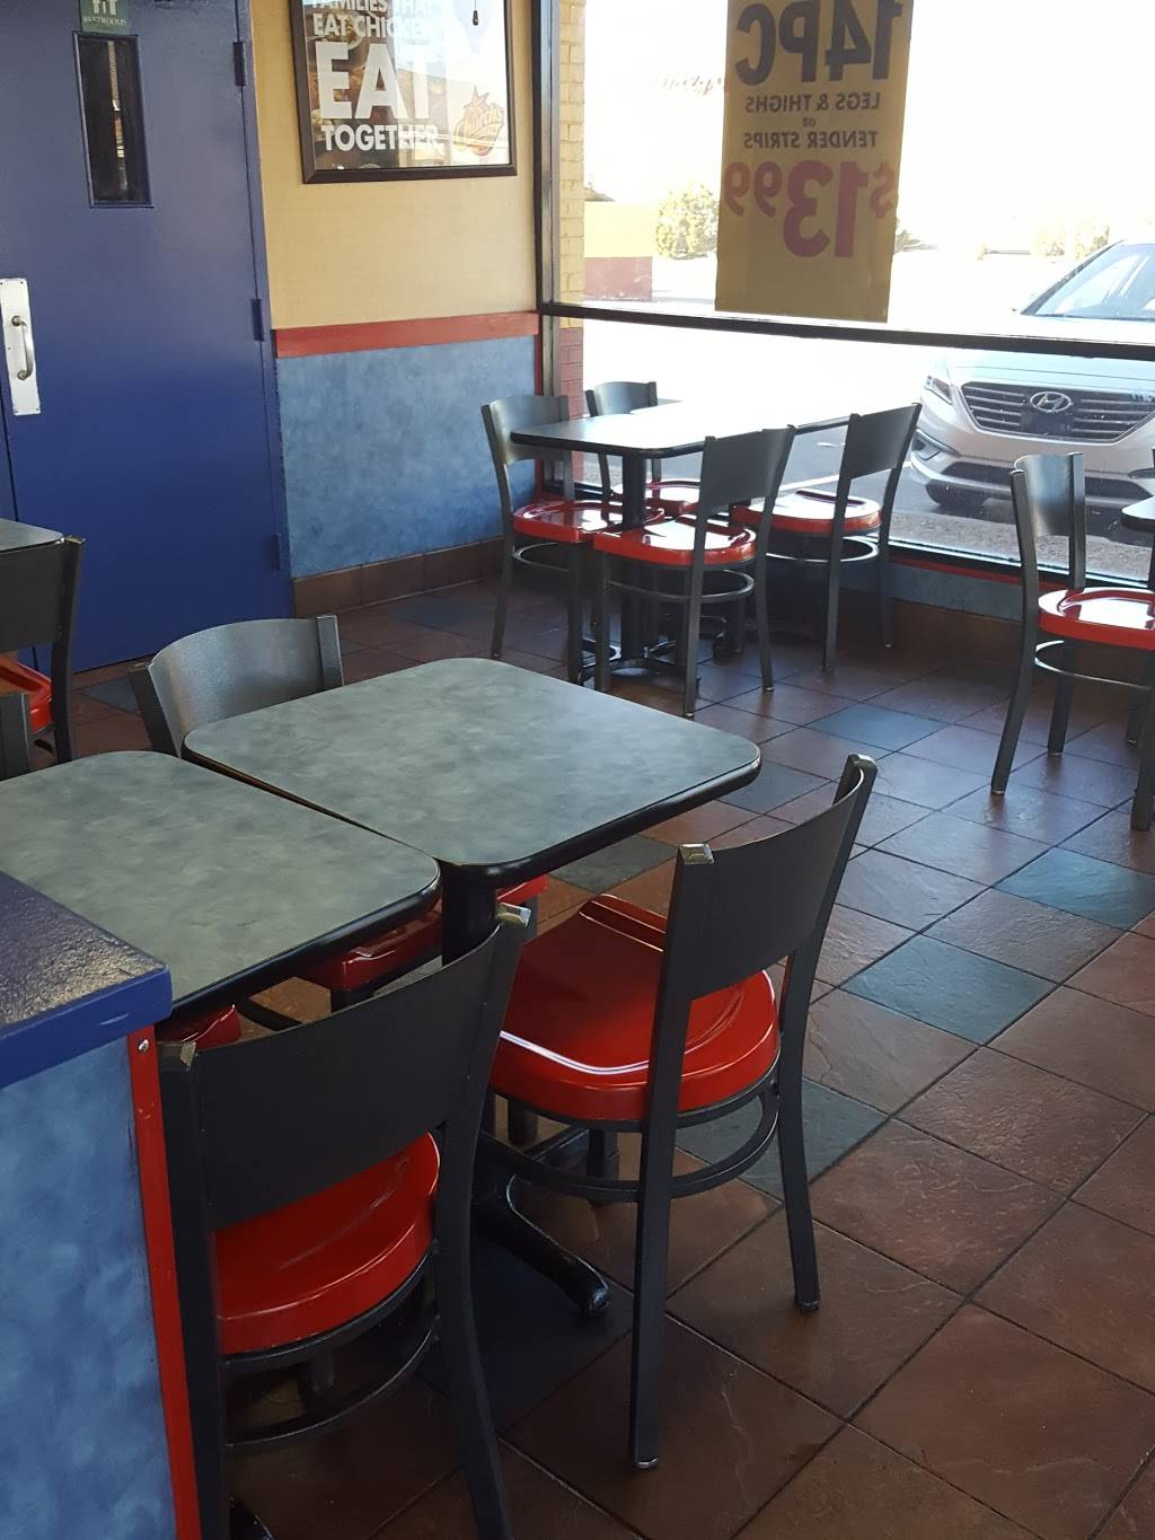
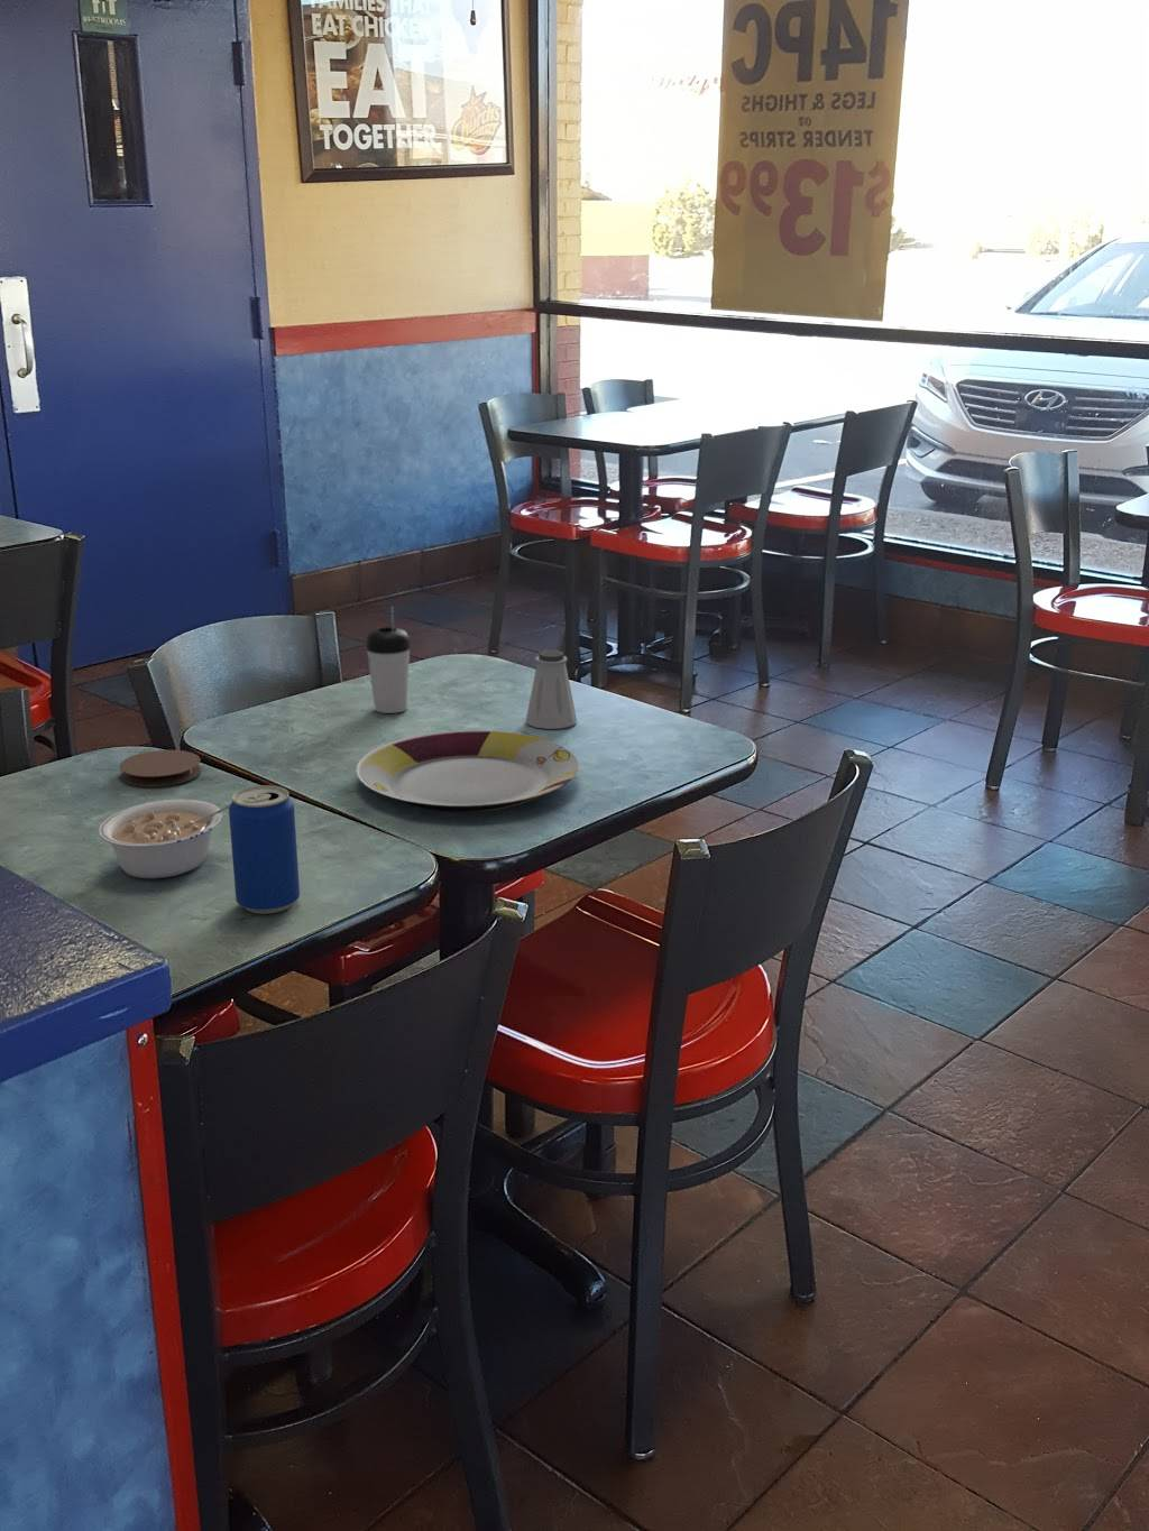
+ legume (167, 836)
+ plate (468, 773)
+ coaster (161, 767)
+ saltshaker (550, 686)
+ beverage can (263, 849)
+ beverage cup (389, 659)
